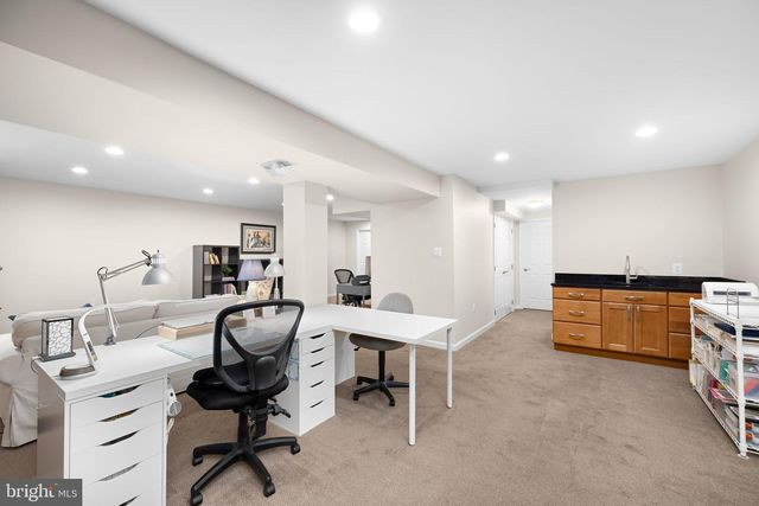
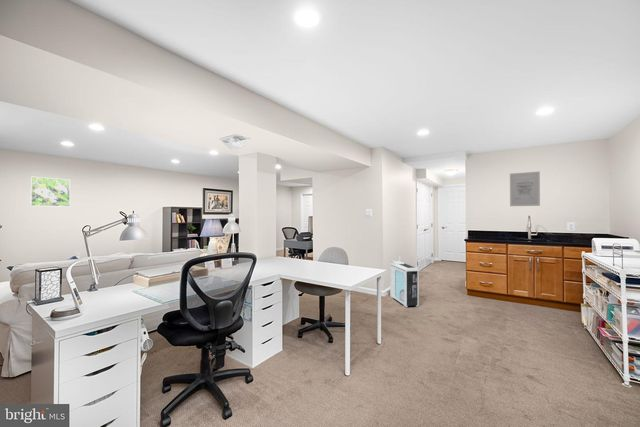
+ wall art (524, 189)
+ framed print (51, 192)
+ air purifier (403, 282)
